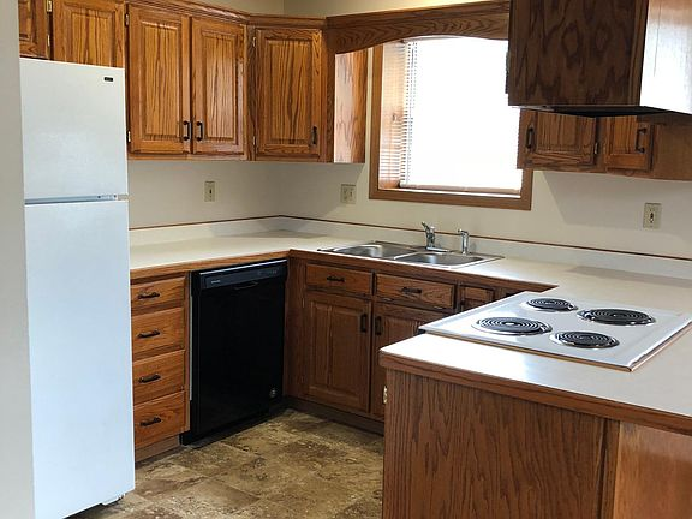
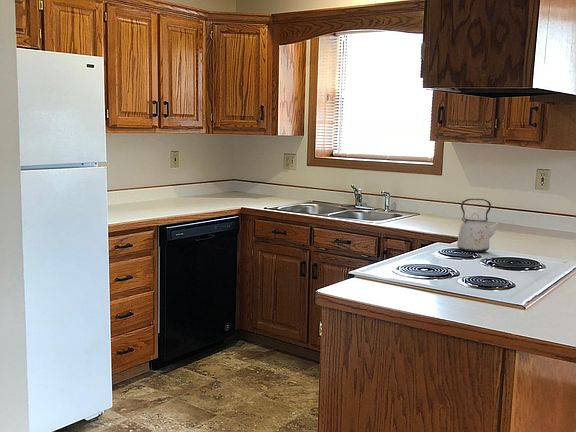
+ kettle (480, 225)
